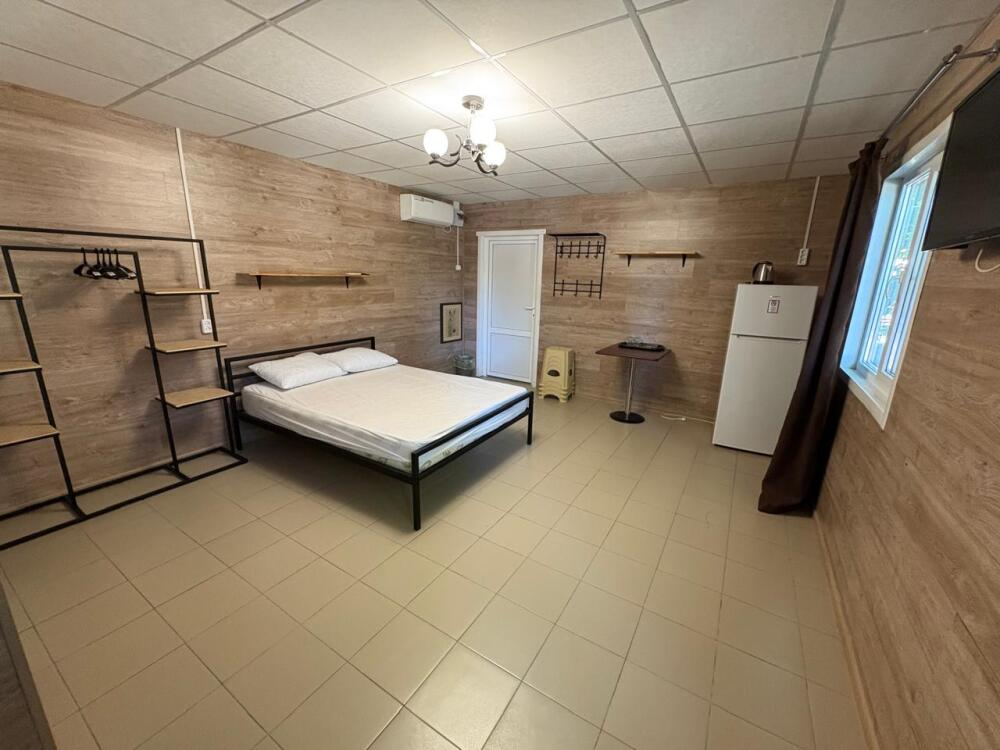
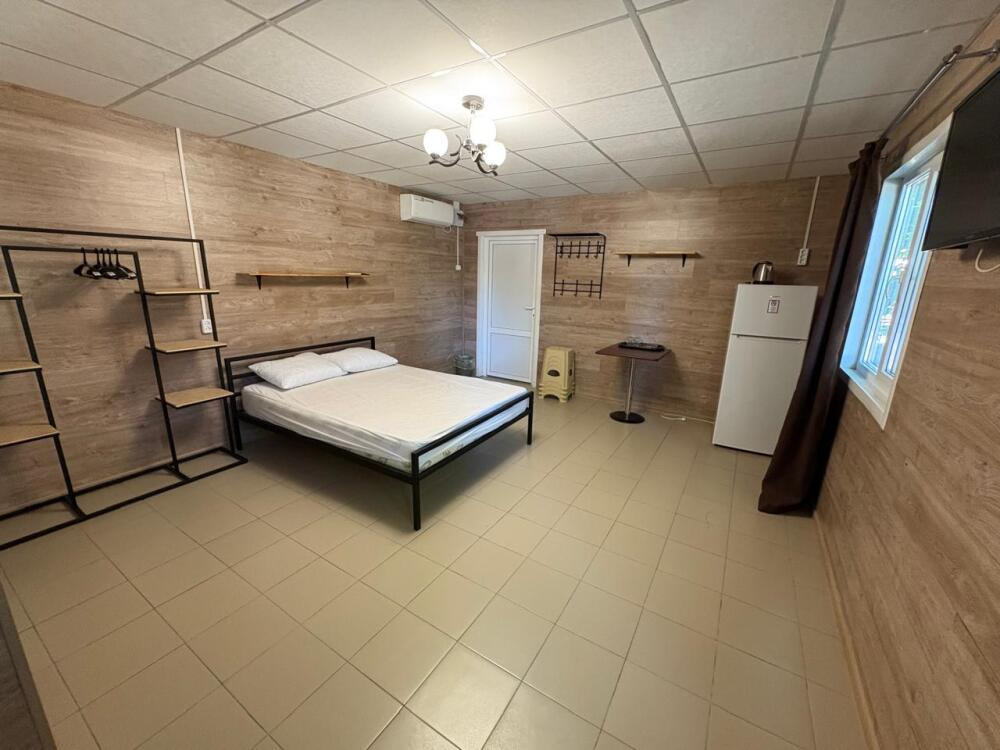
- wall art (451, 322)
